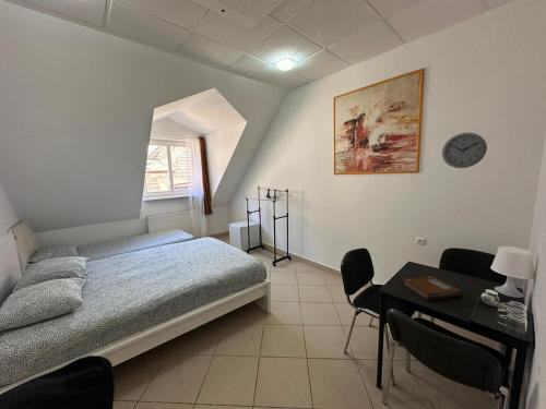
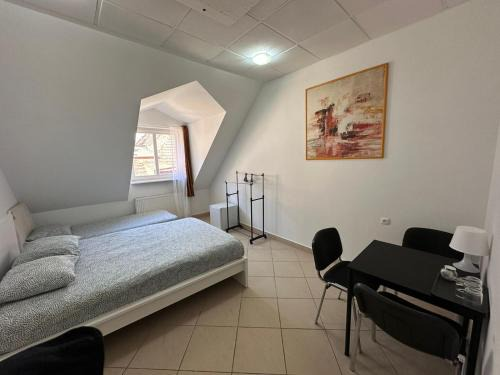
- wall clock (463, 151)
- notebook (429, 286)
